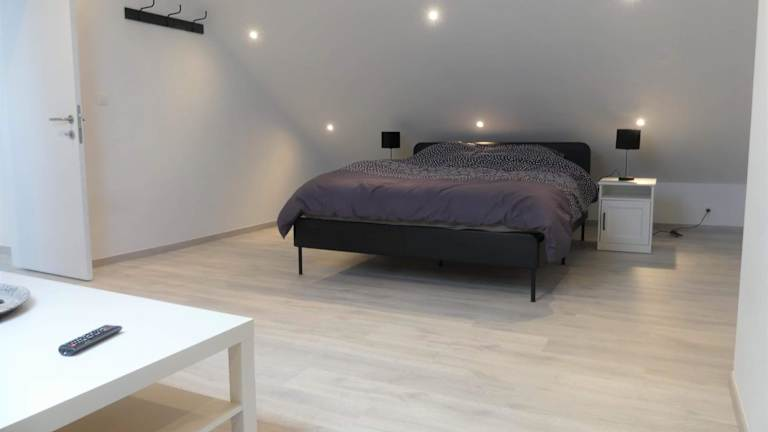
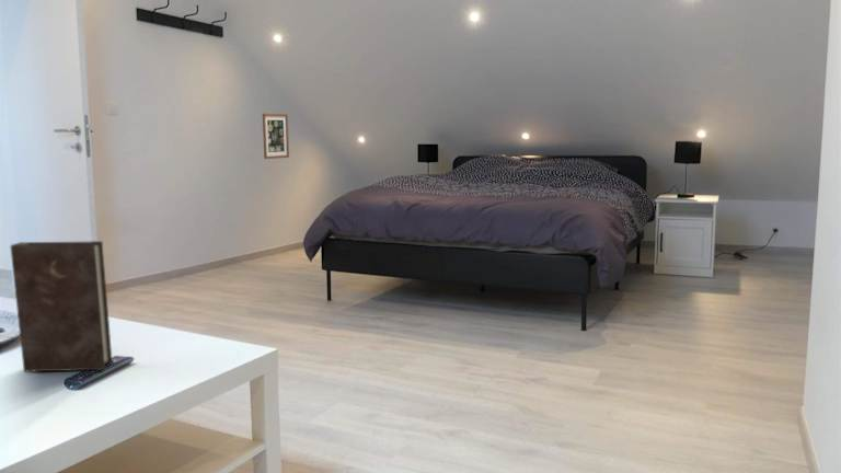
+ wall art (276, 136)
+ book (62, 305)
